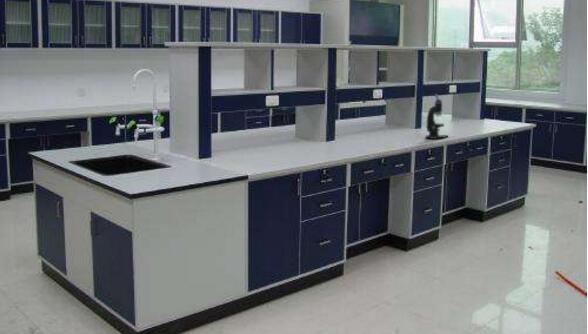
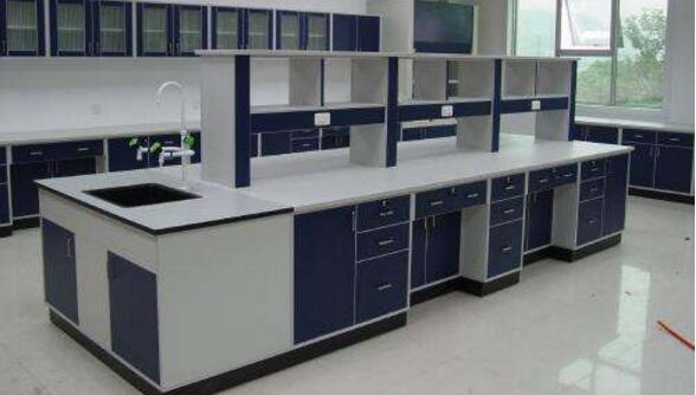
- microscope (437, 115)
